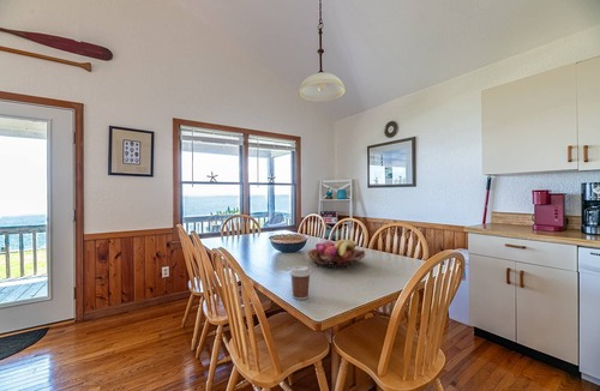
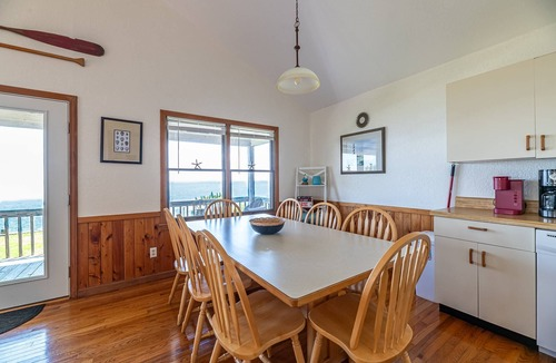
- coffee cup (300, 282)
- fruit basket (336, 252)
